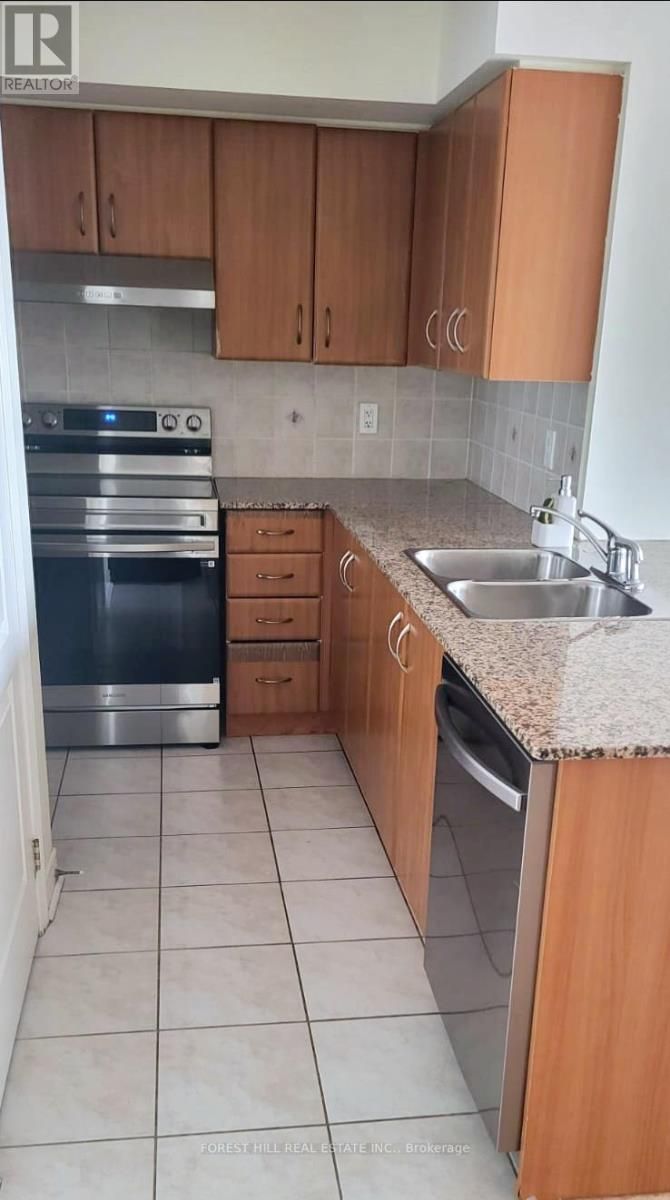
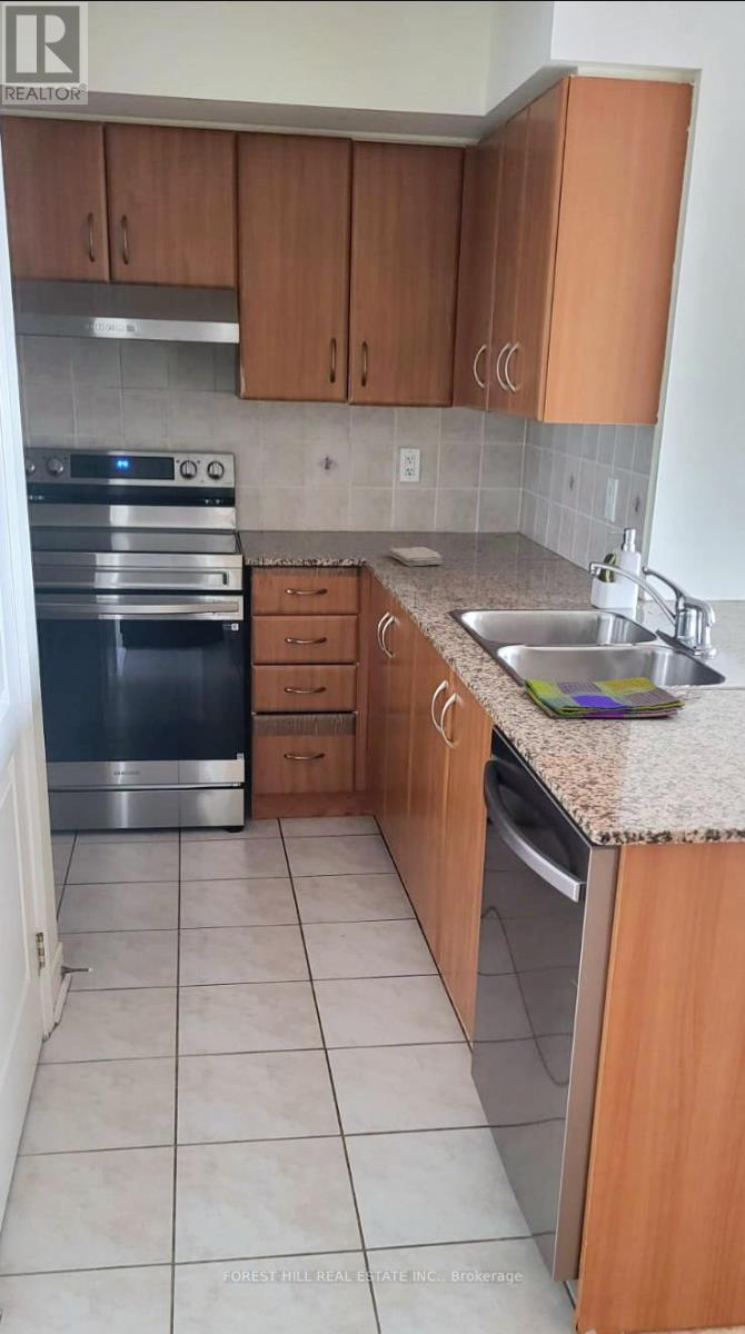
+ dish towel (602, 695)
+ washcloth (415, 555)
